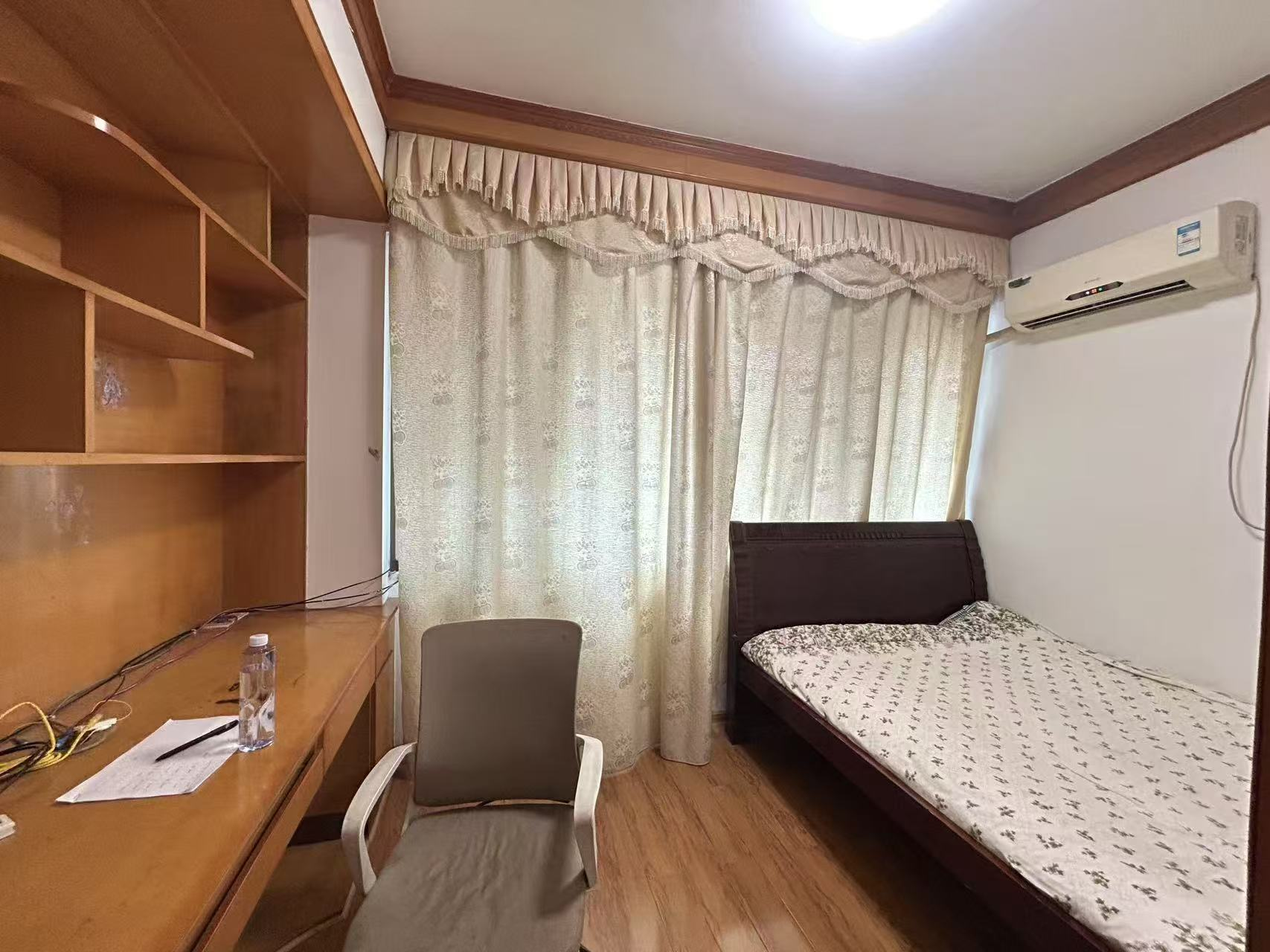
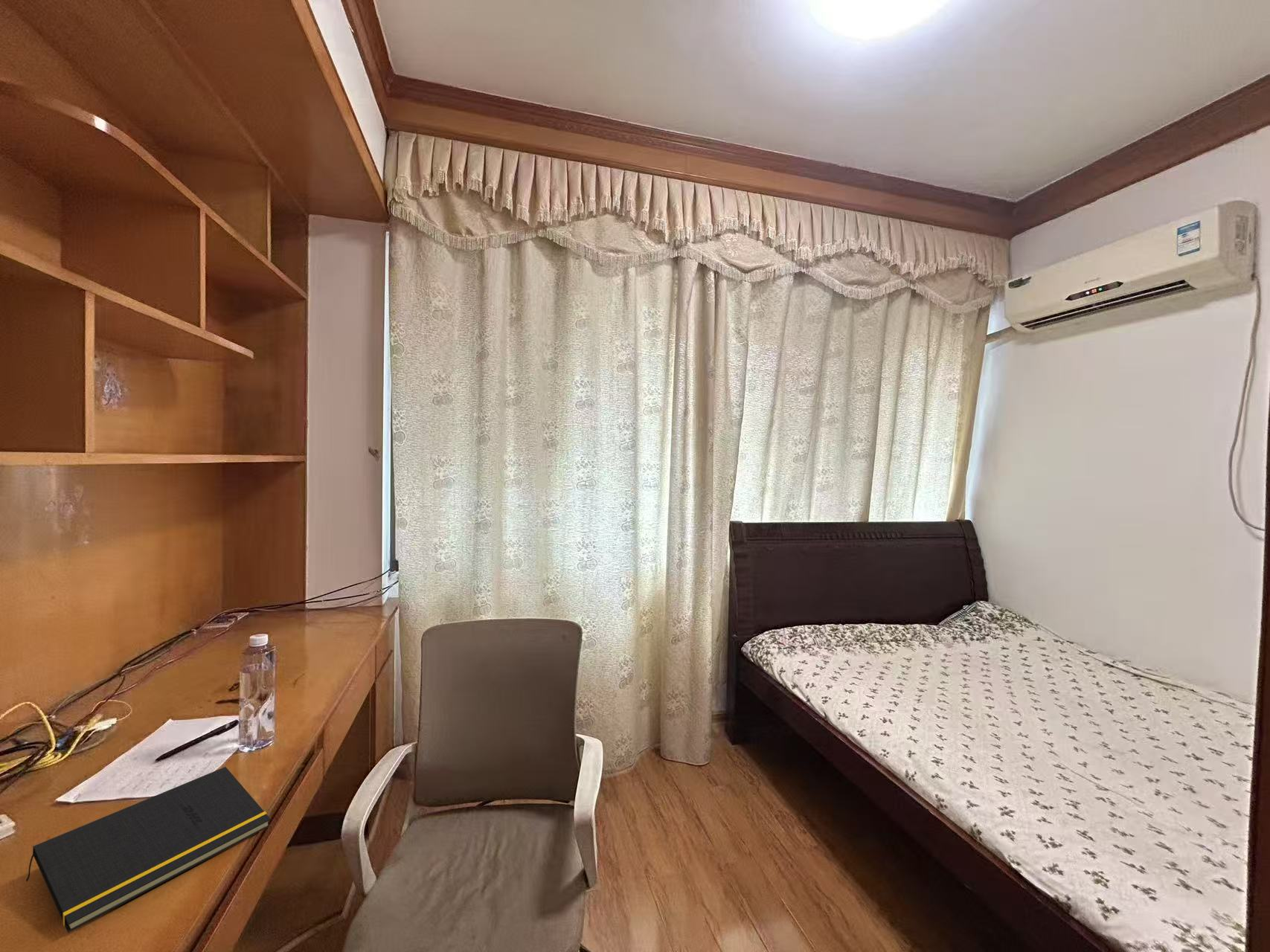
+ notepad (160, 835)
